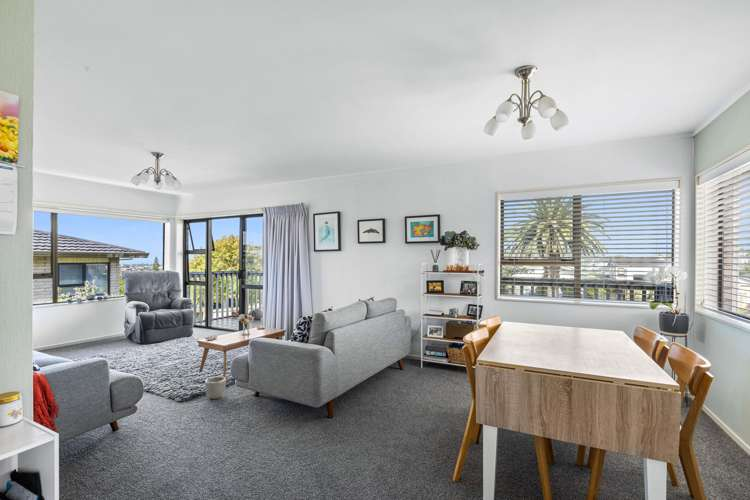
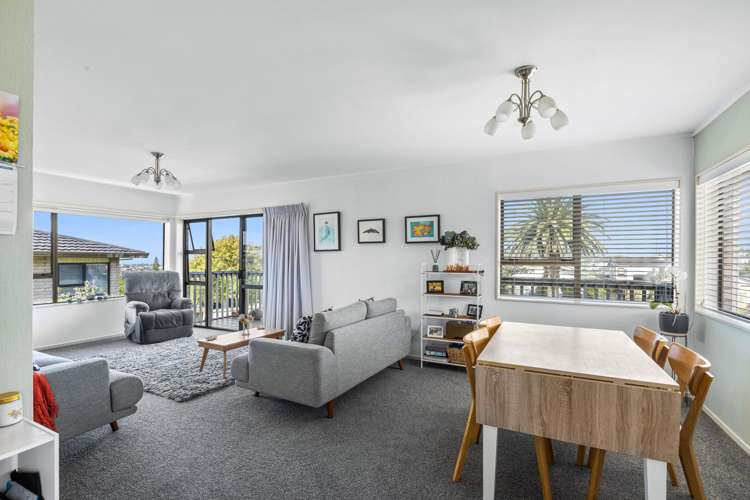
- planter (215, 388)
